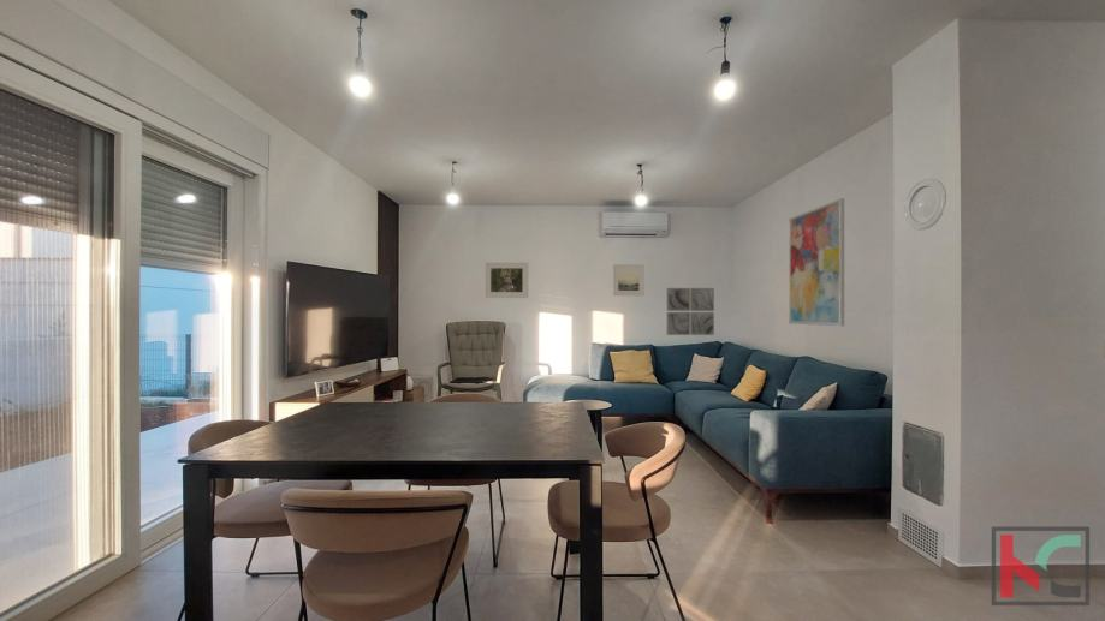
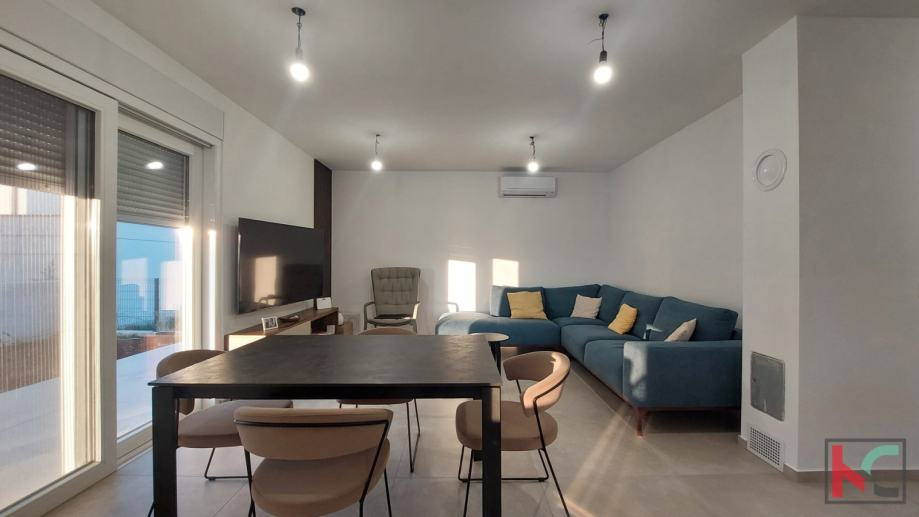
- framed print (628, 280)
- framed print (506, 280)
- wall art (814, 267)
- wall art (690, 310)
